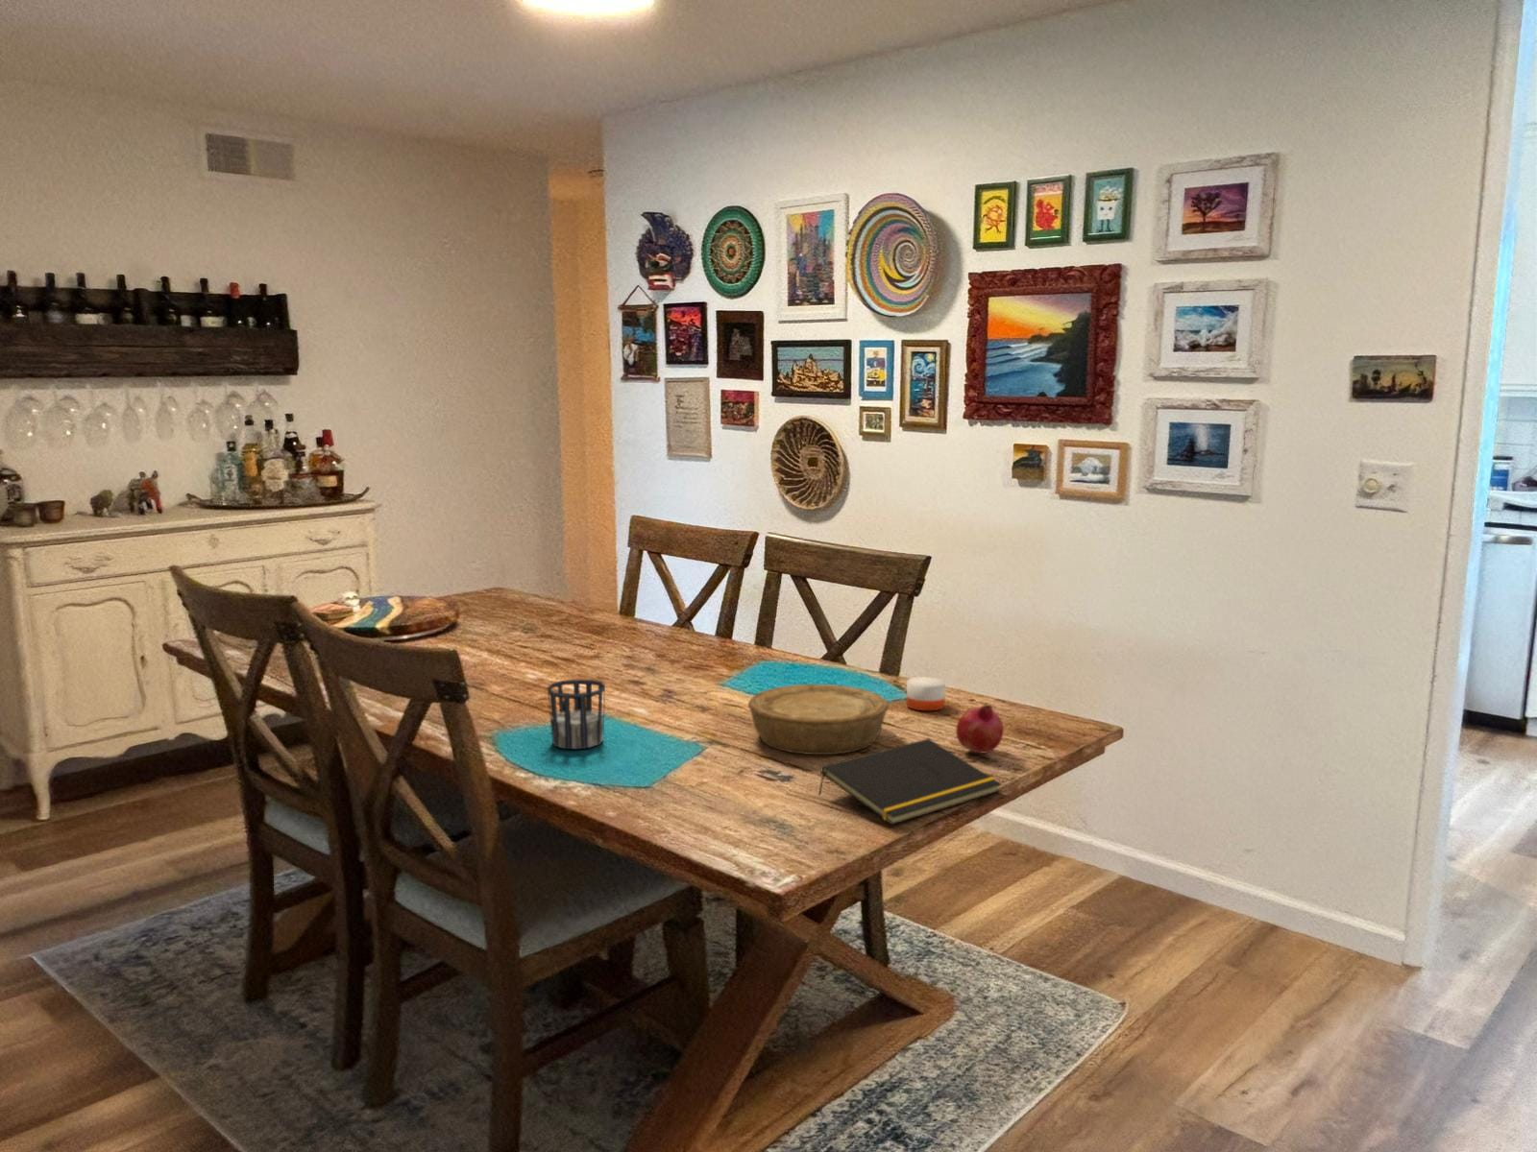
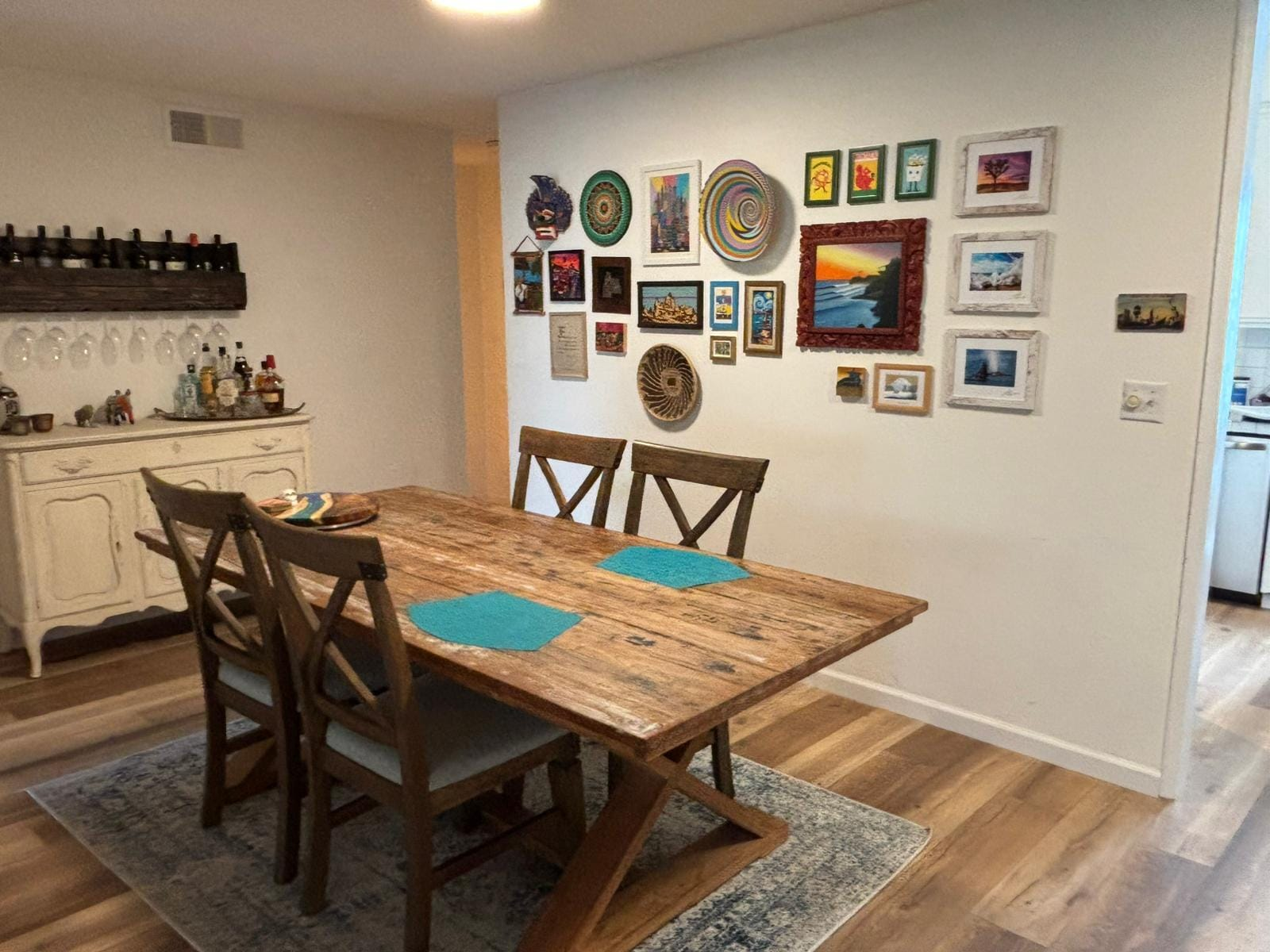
- fruit (980, 726)
- bowl (817, 719)
- candle (926, 680)
- notepad (910, 778)
- cup (576, 713)
